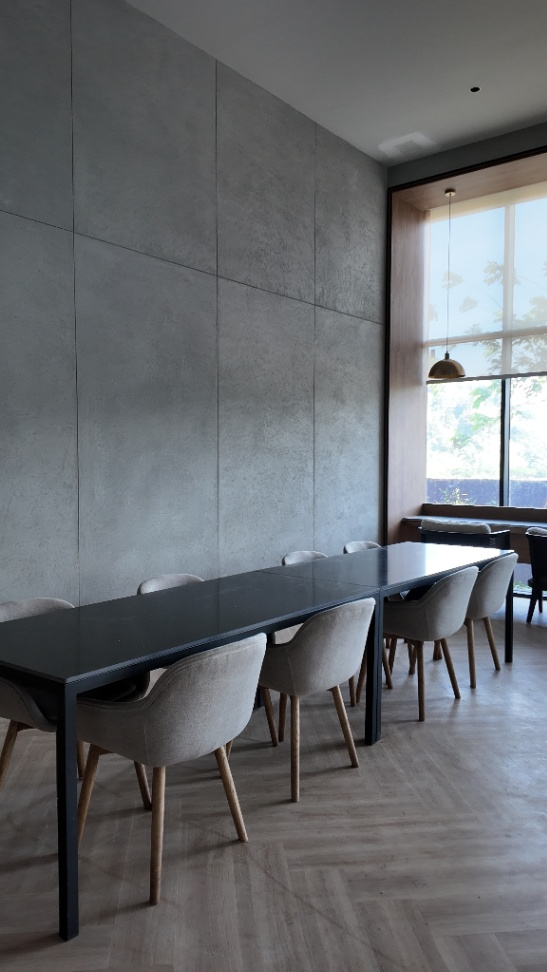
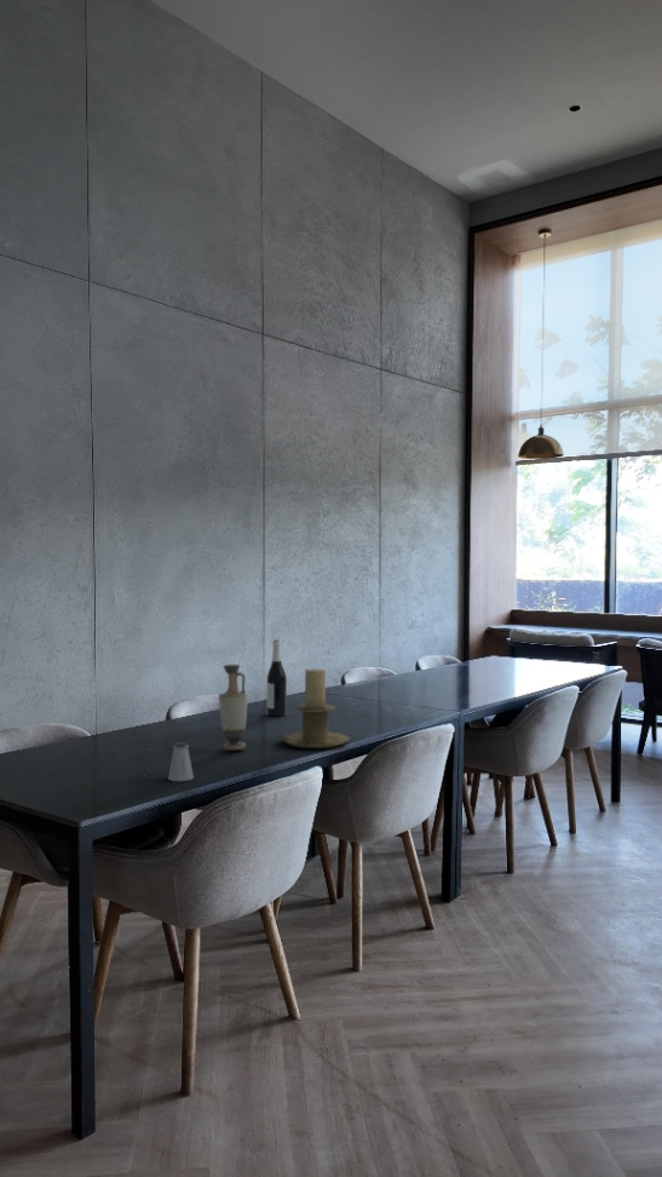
+ vase (232, 706)
+ wine bottle (276, 677)
+ saltshaker (180, 760)
+ candle holder (315, 706)
